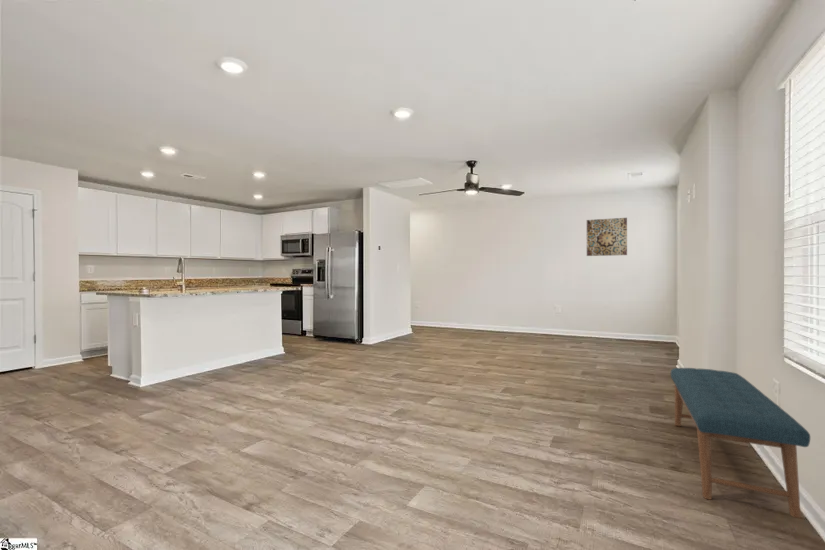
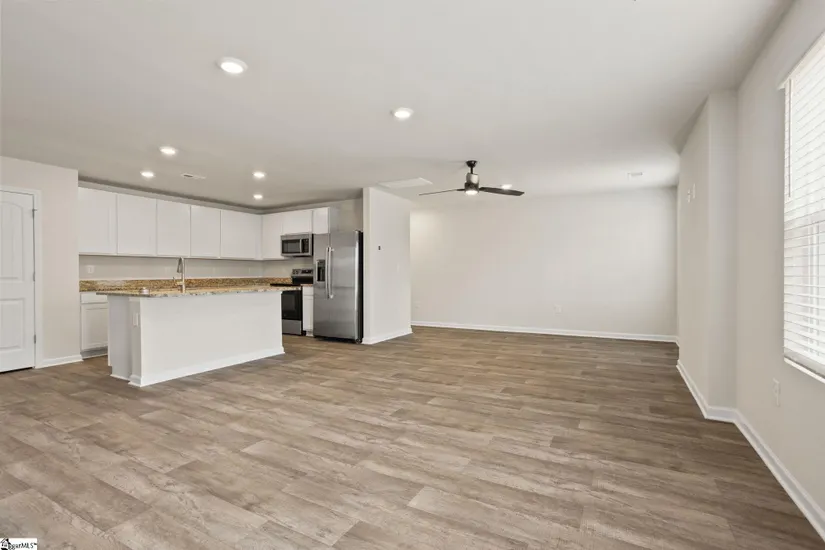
- bench (723, 423)
- wall art (606, 237)
